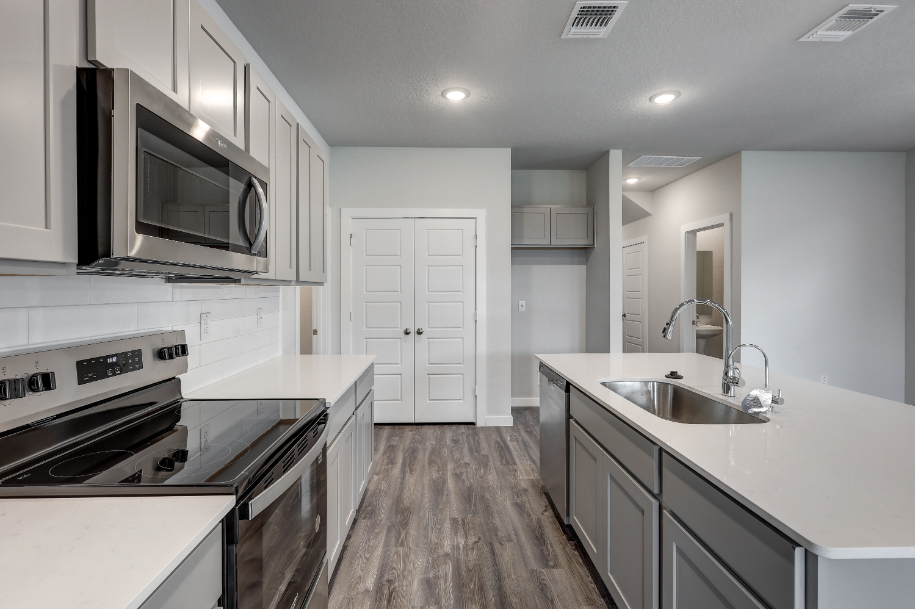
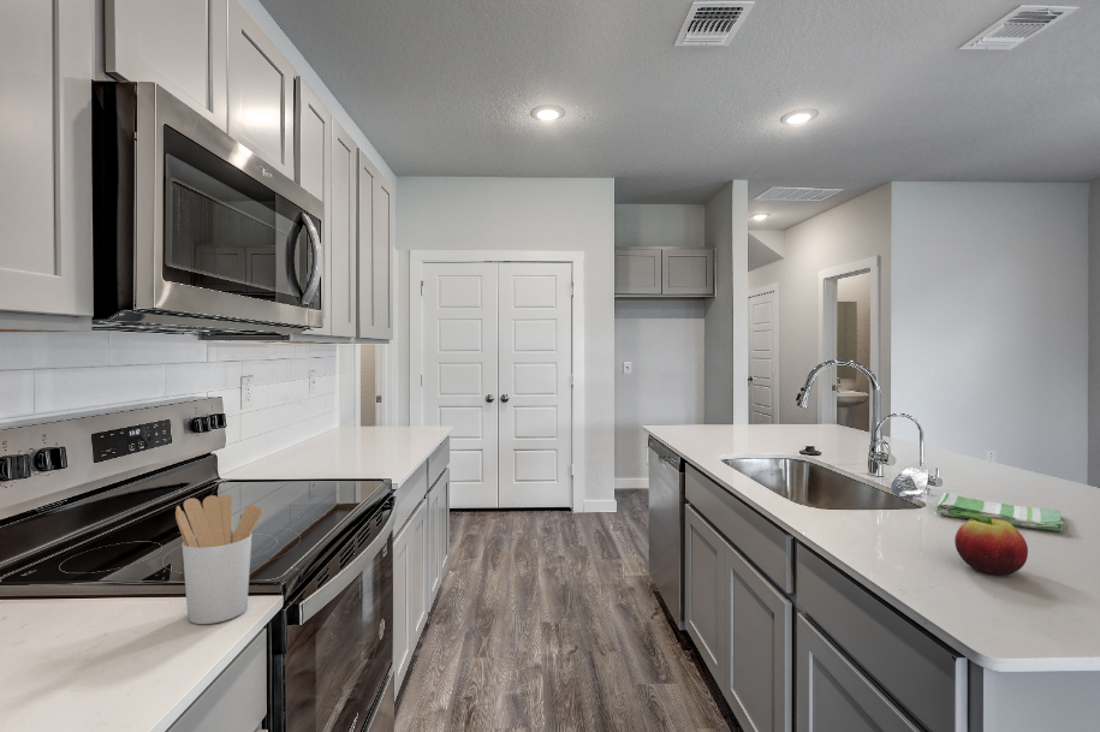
+ utensil holder (214, 552)
+ dish towel (997, 510)
+ fruit (989, 542)
